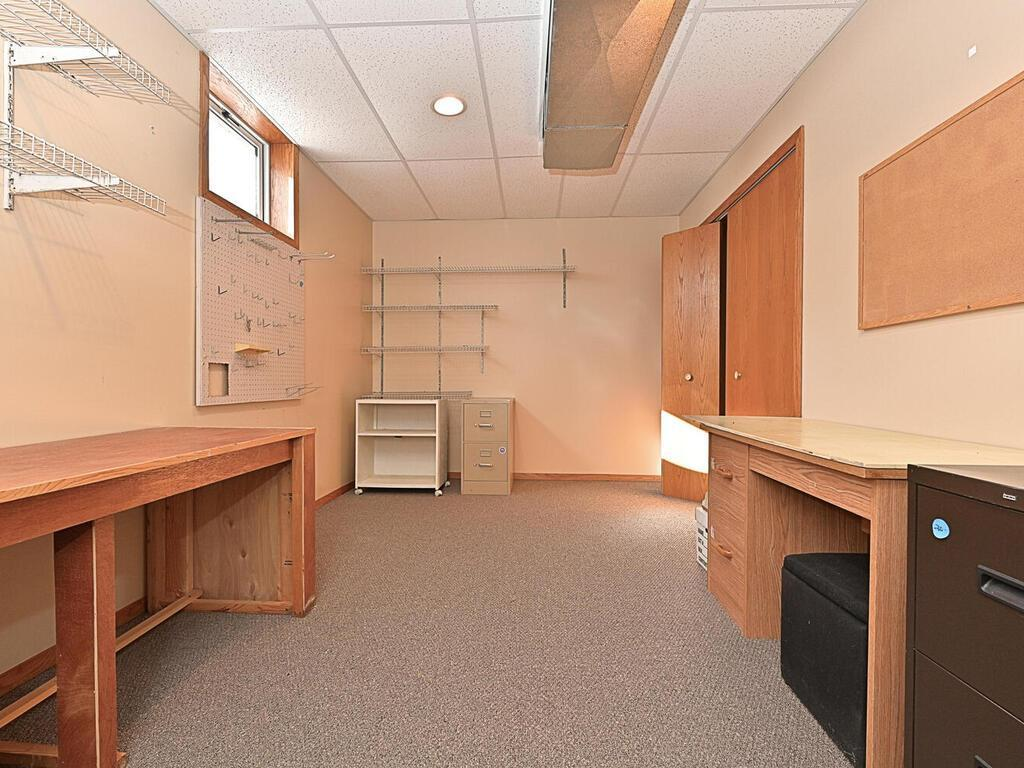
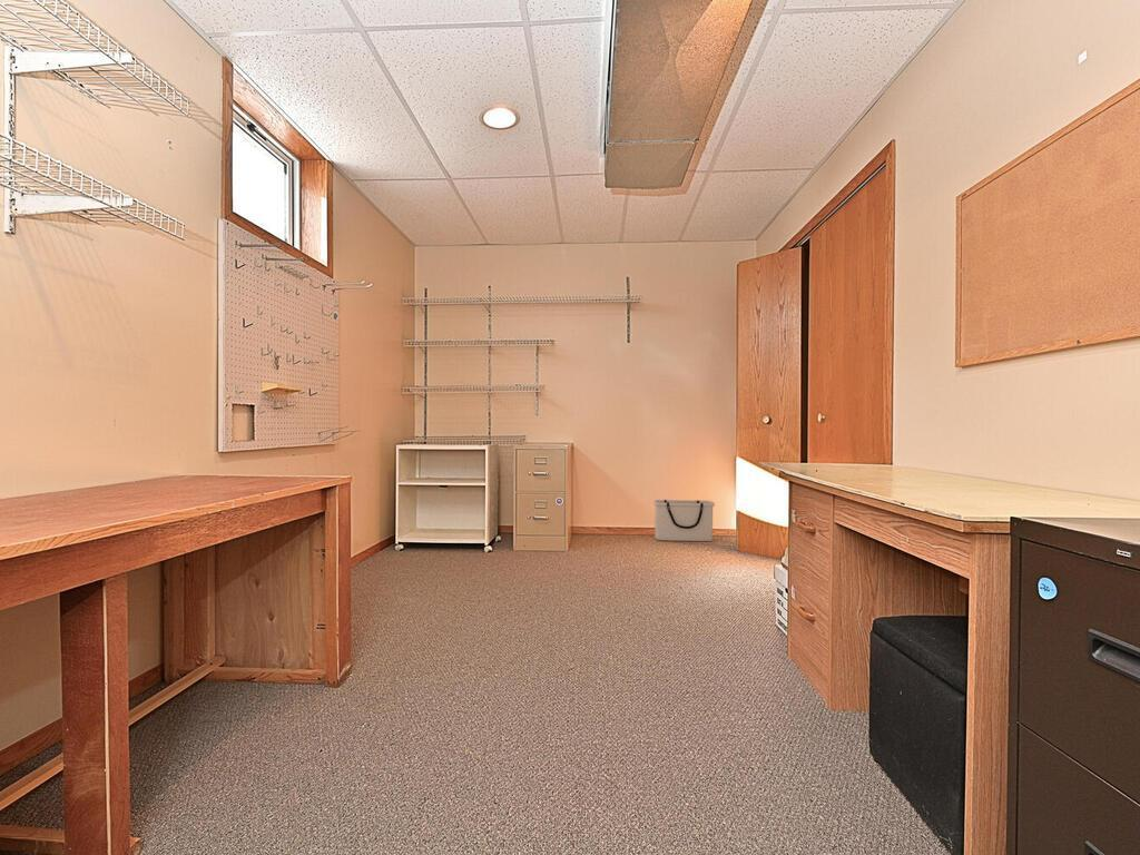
+ storage bin (684, 520)
